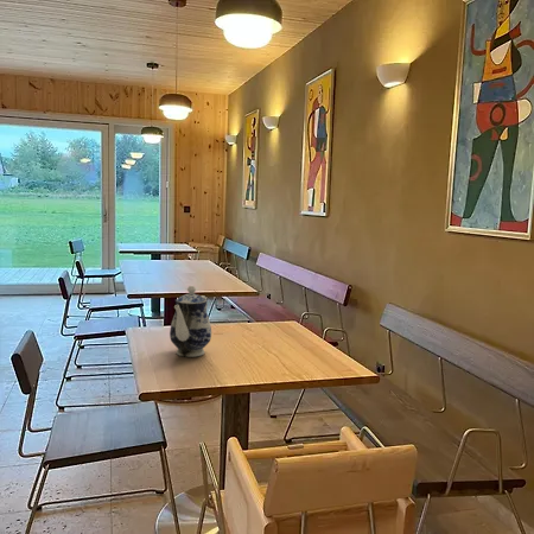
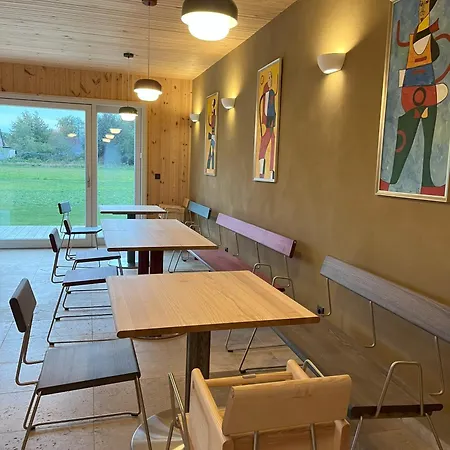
- teapot (191, 319)
